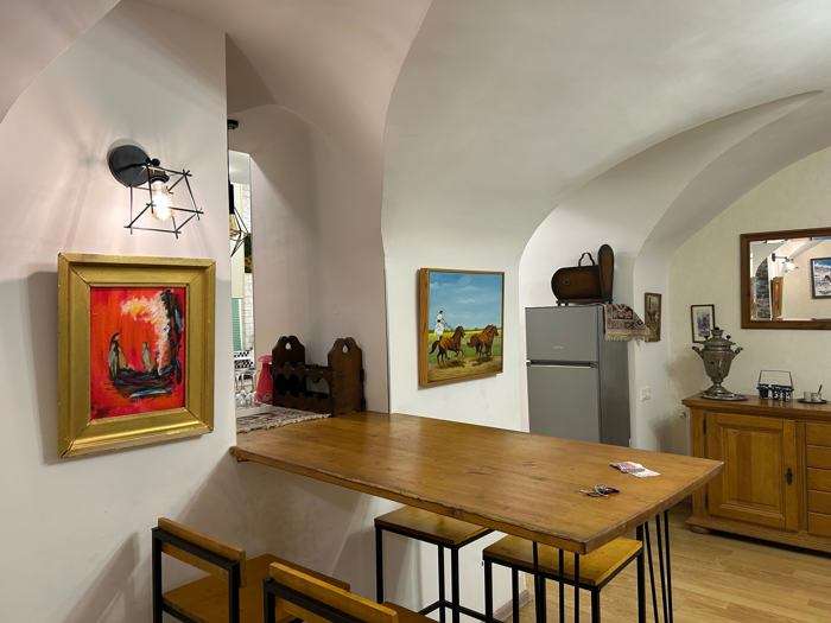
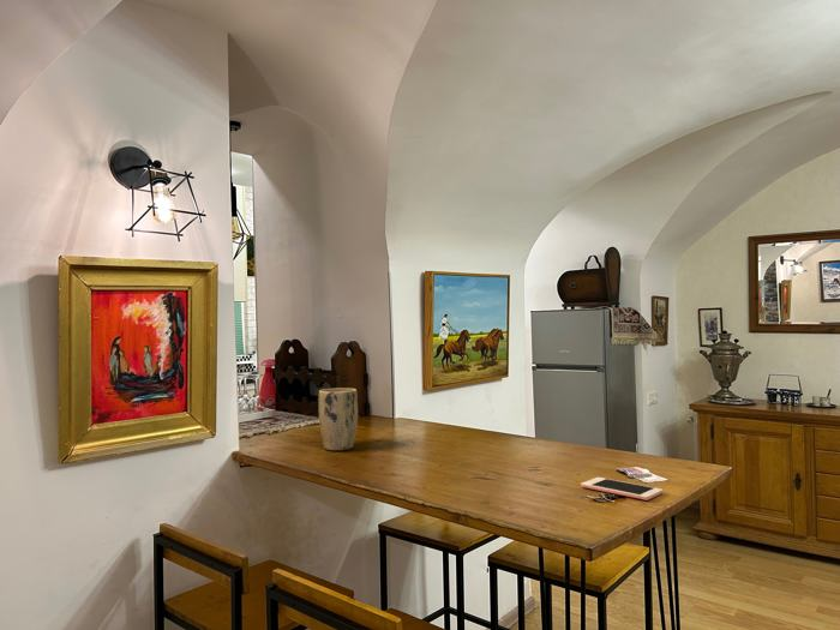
+ plant pot (338, 419)
+ cell phone (620, 487)
